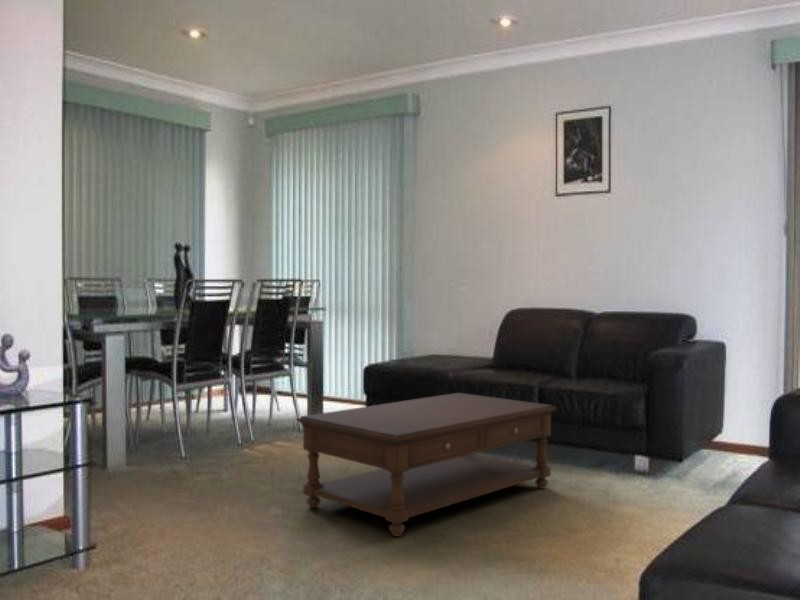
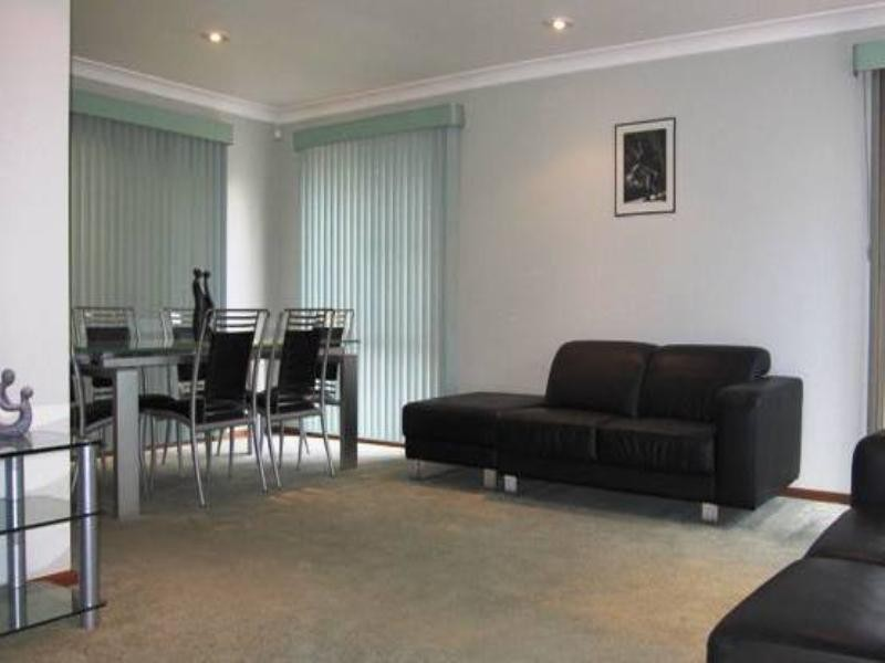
- coffee table (432, 453)
